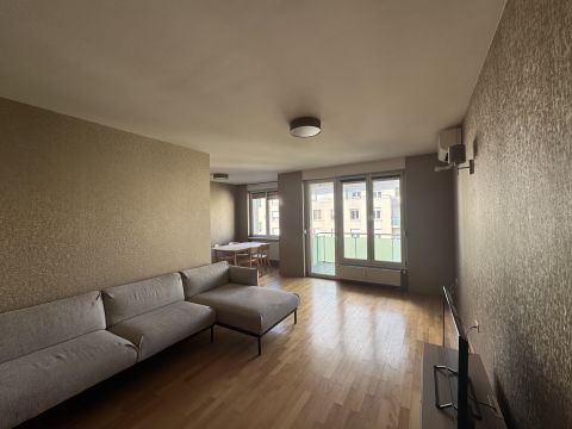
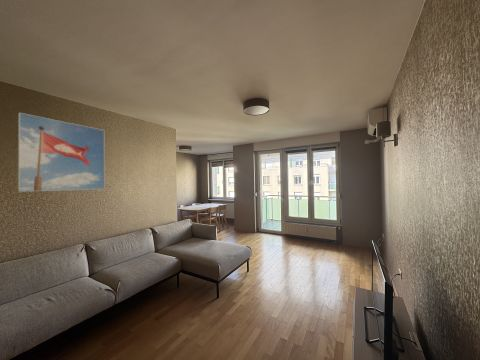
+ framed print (67, 156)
